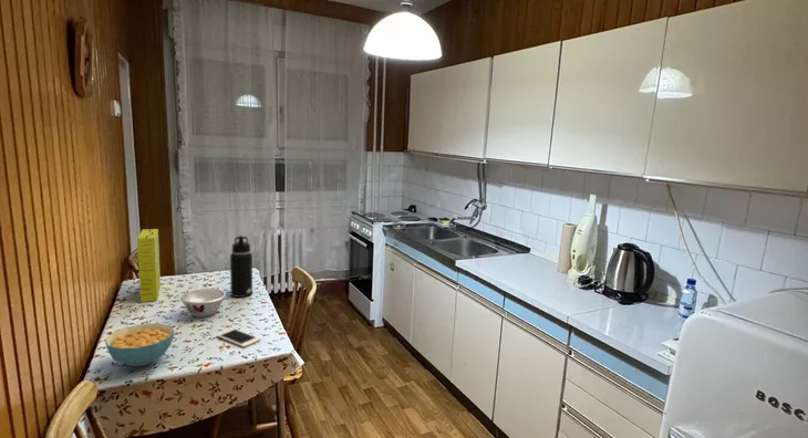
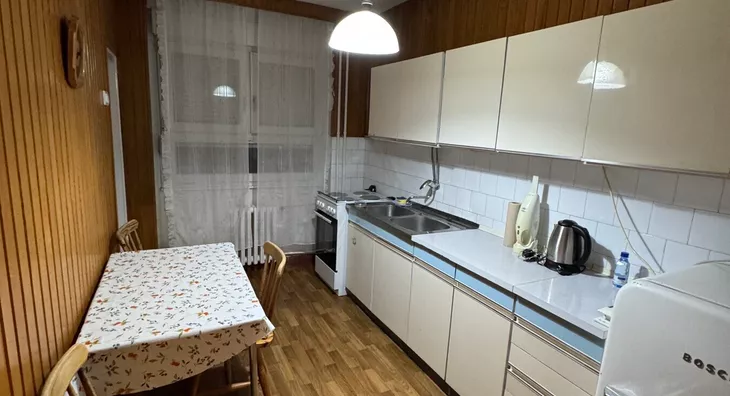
- bowl (204, 303)
- cell phone (238, 337)
- cereal bowl (141, 348)
- water bottle (241, 263)
- cereal box (149, 263)
